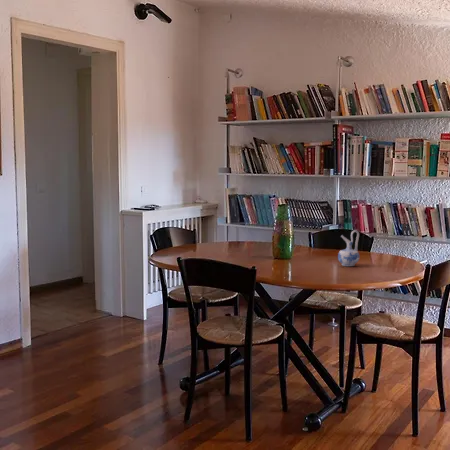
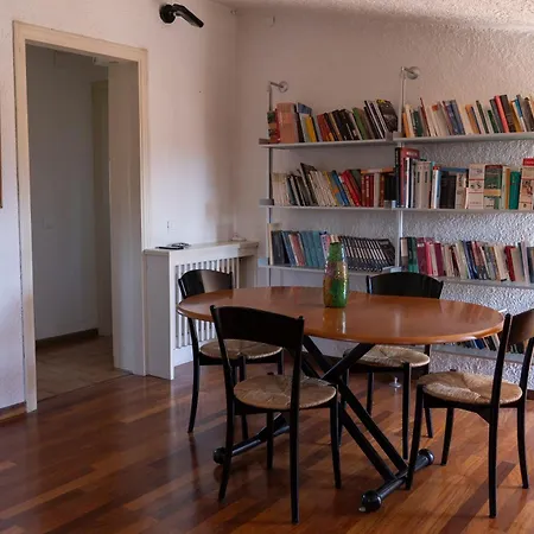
- ceramic pitcher (348, 247)
